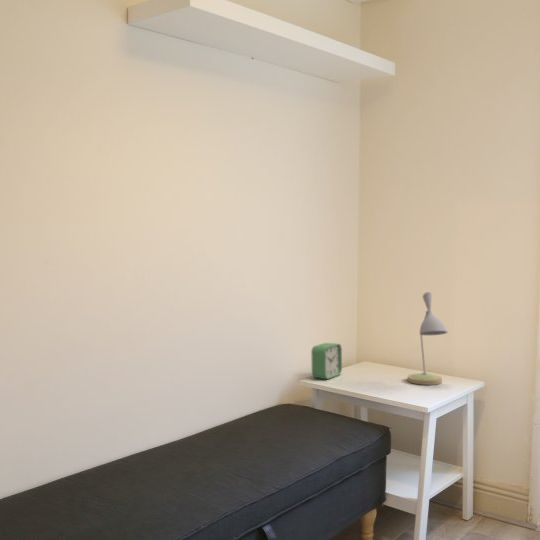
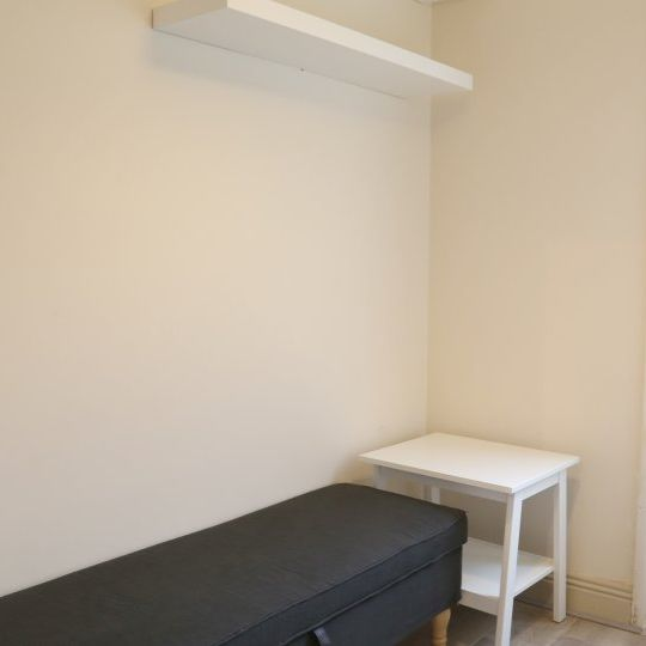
- desk lamp (428, 334)
- alarm clock (326, 360)
